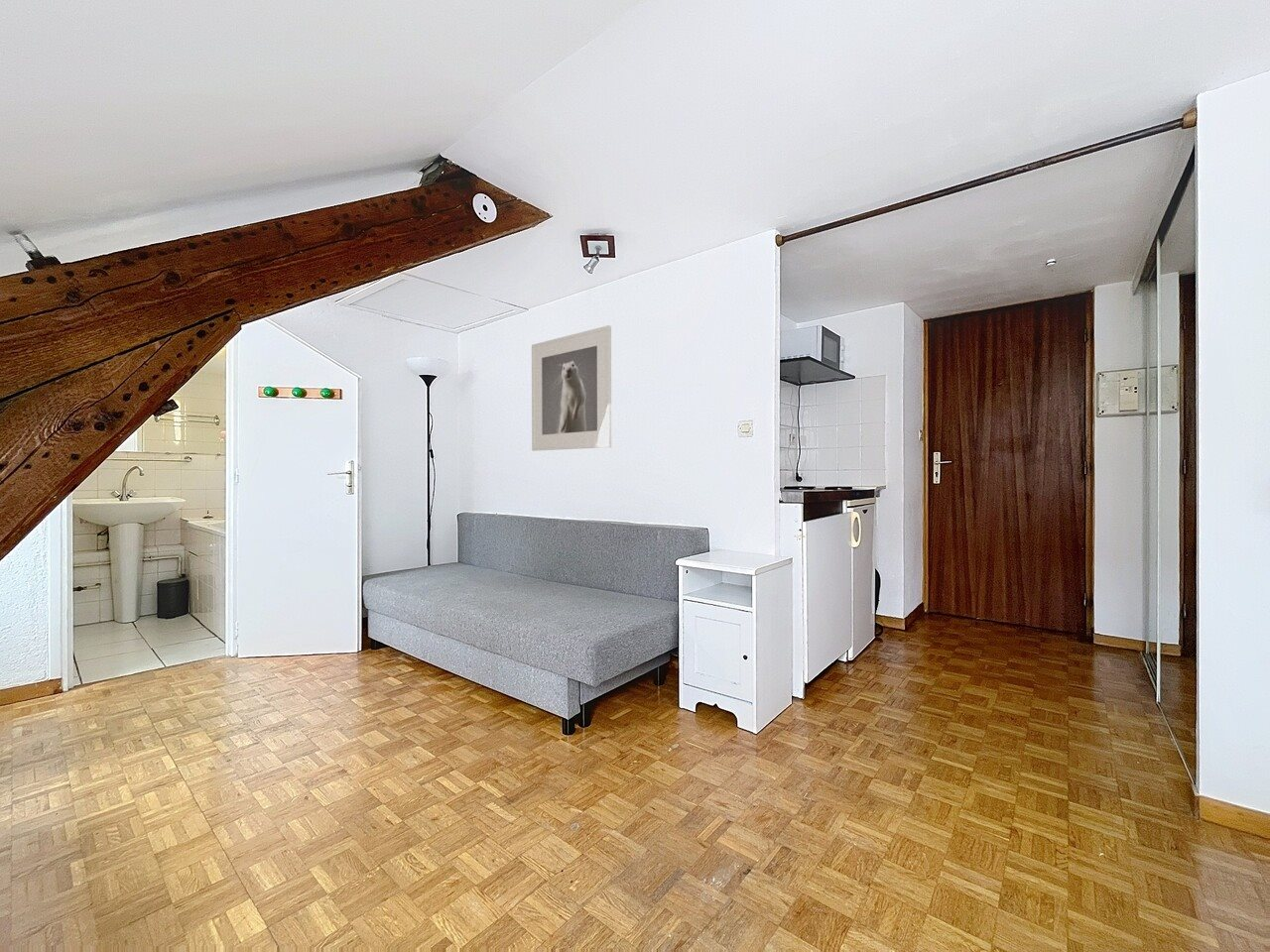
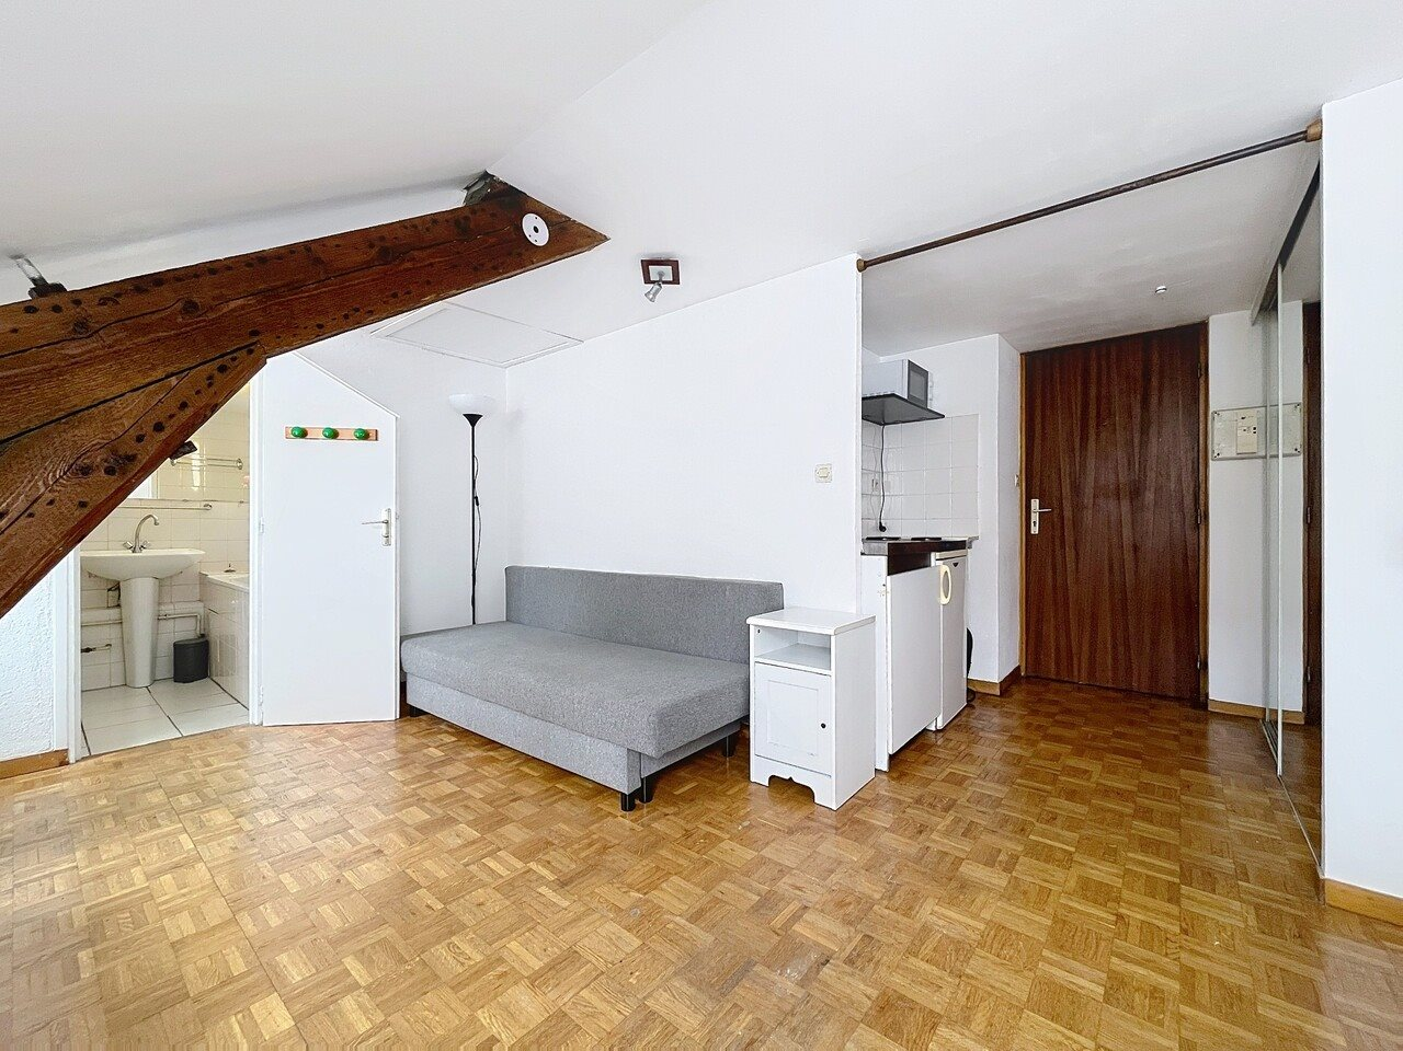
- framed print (569, 392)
